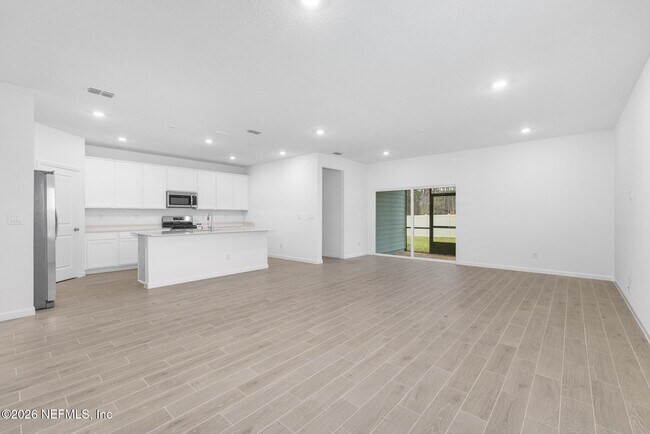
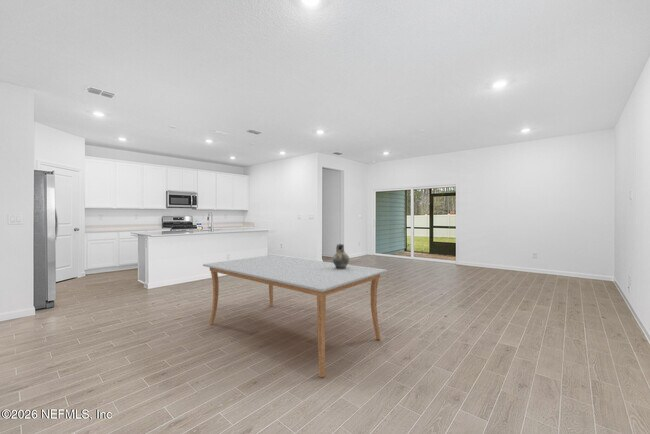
+ ceramic jug (340, 255)
+ dining table (291, 289)
